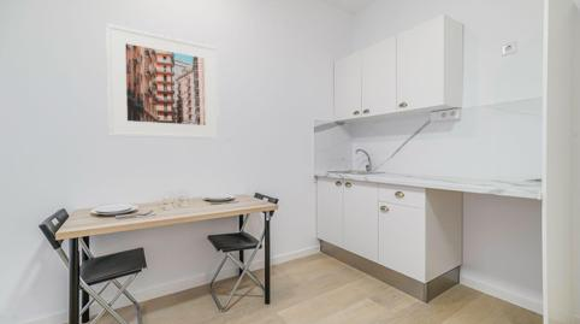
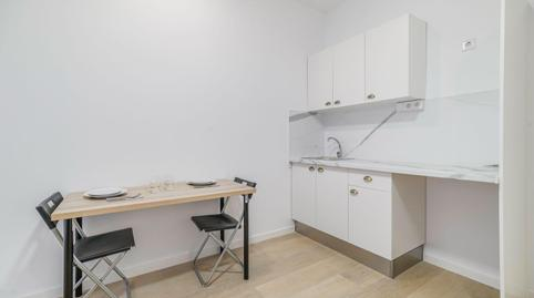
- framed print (167, 87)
